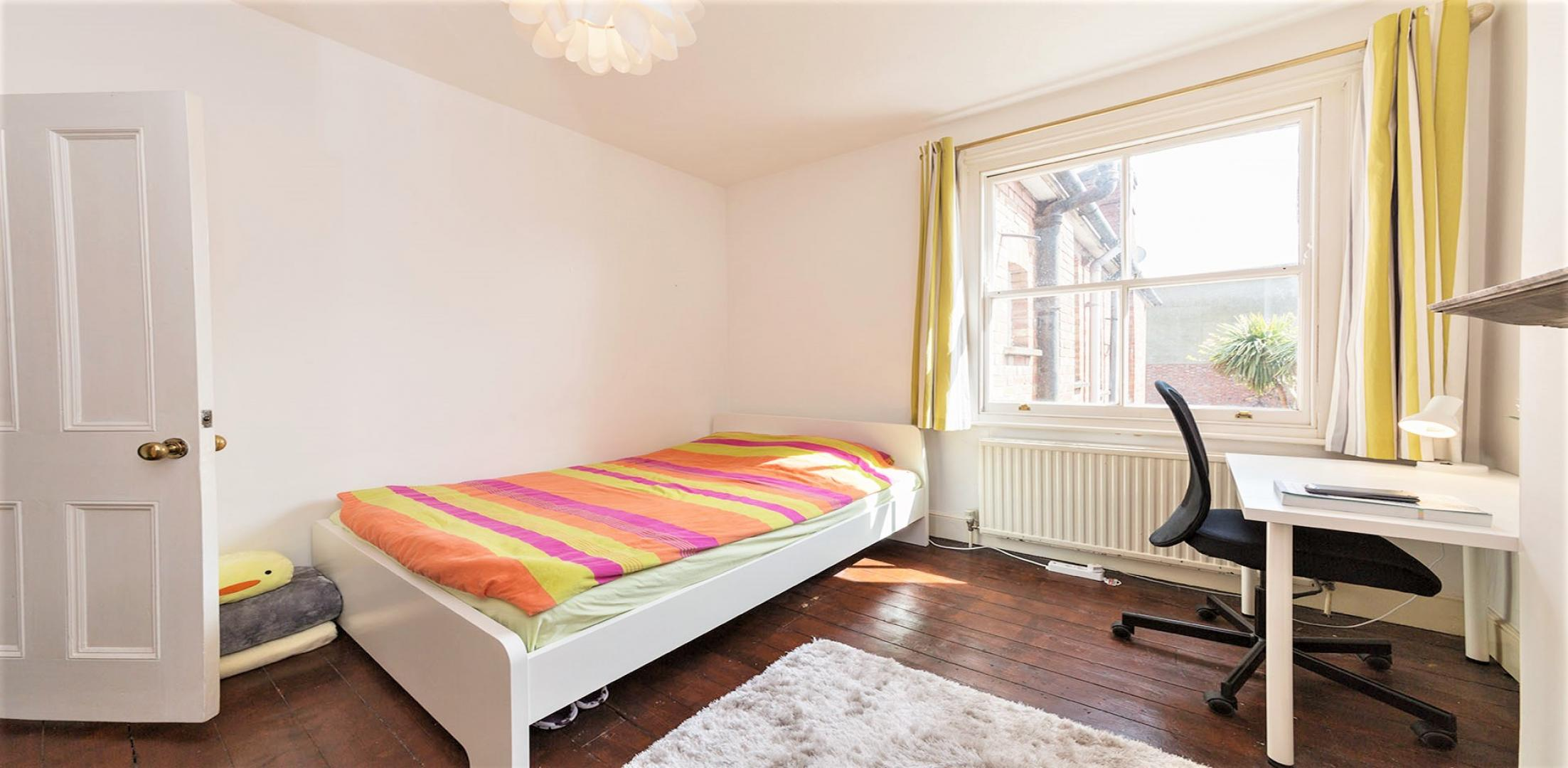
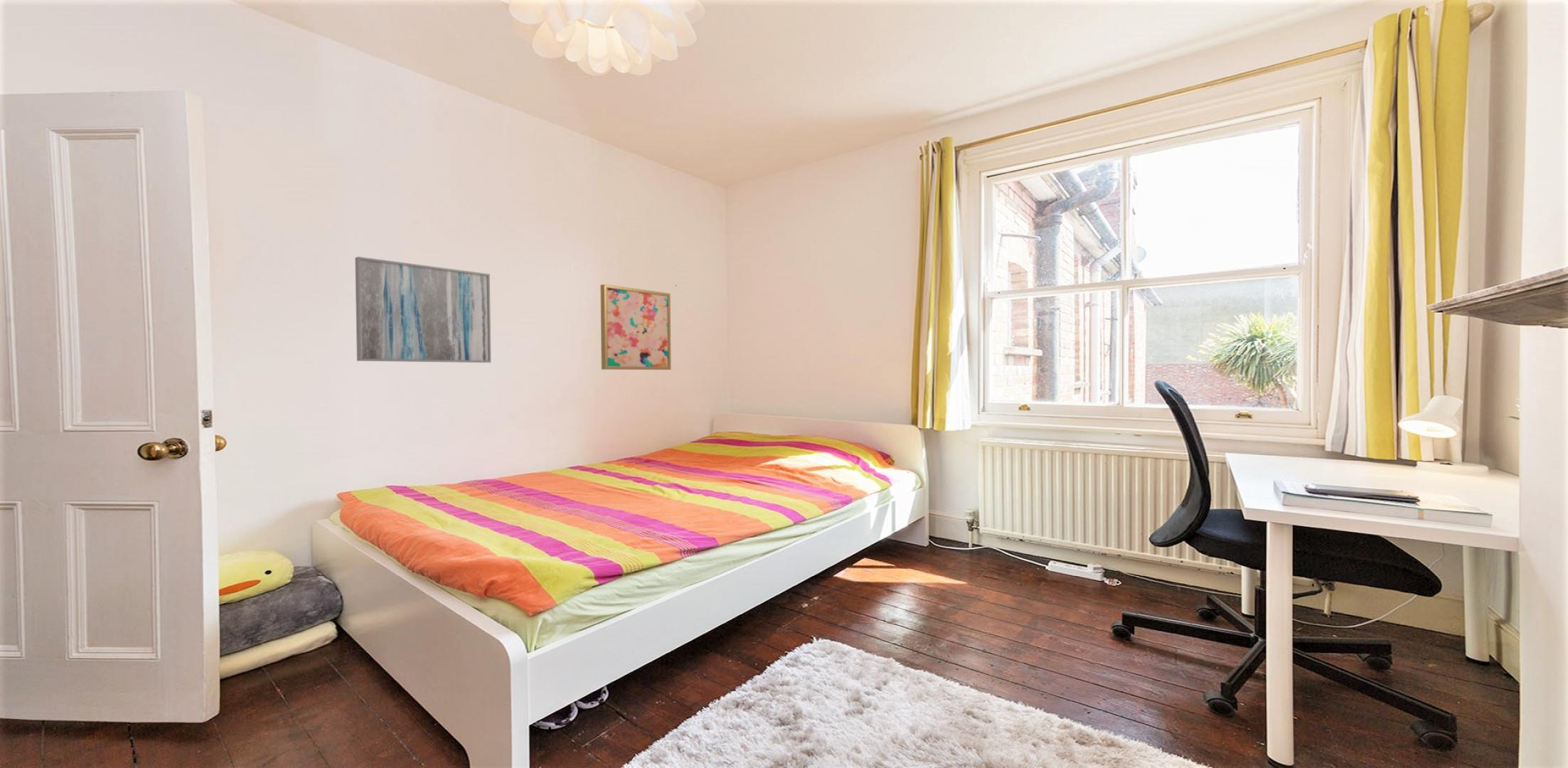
+ wall art (637, 329)
+ wall art (428, 314)
